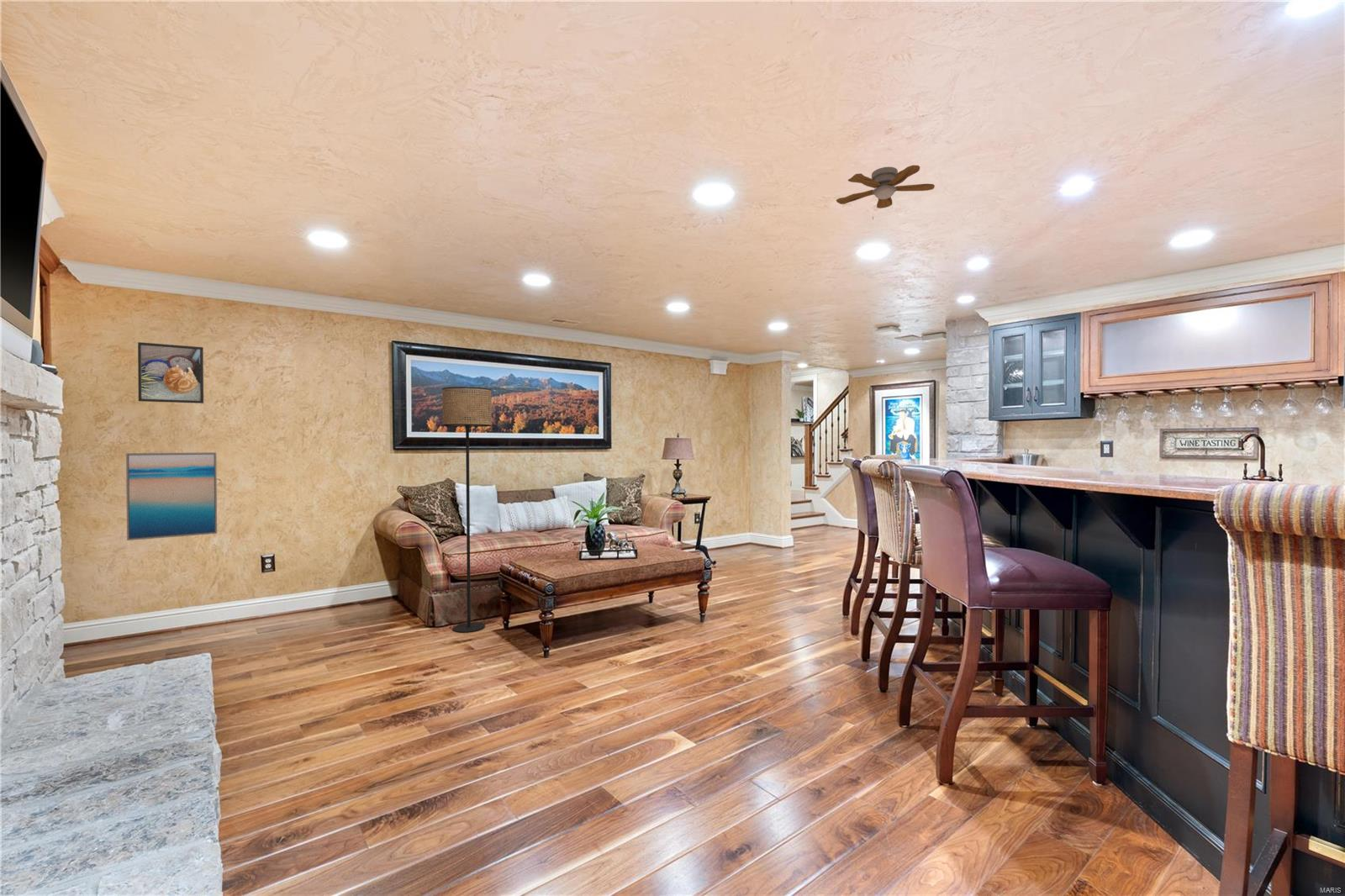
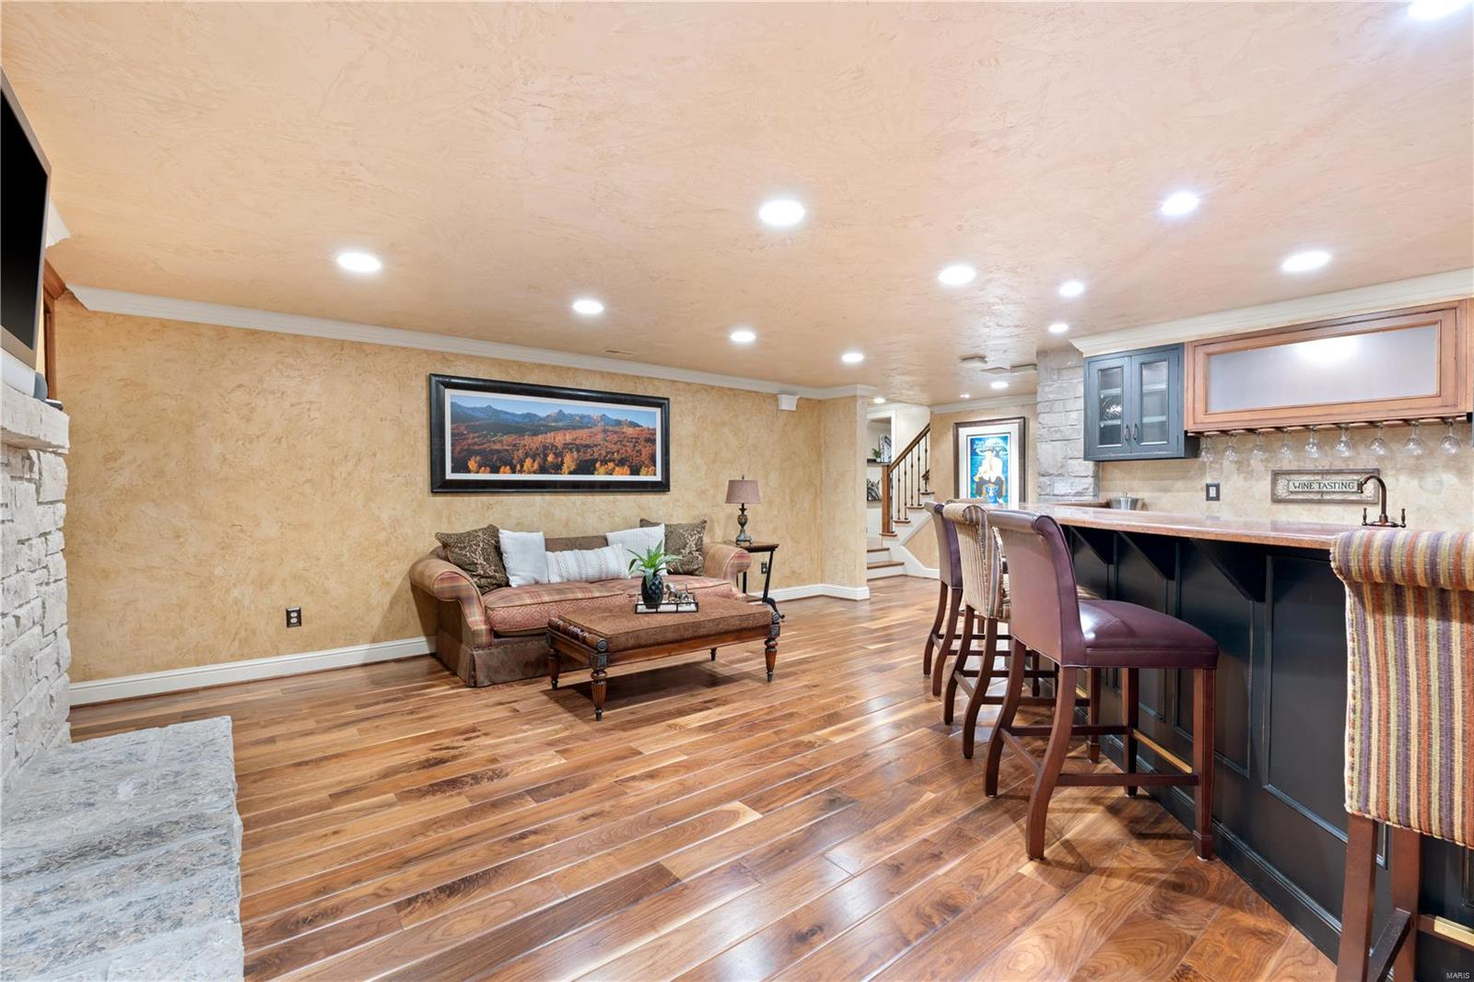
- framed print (171, 373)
- floor lamp (467, 509)
- wall art (173, 494)
- ceiling fan (883, 199)
